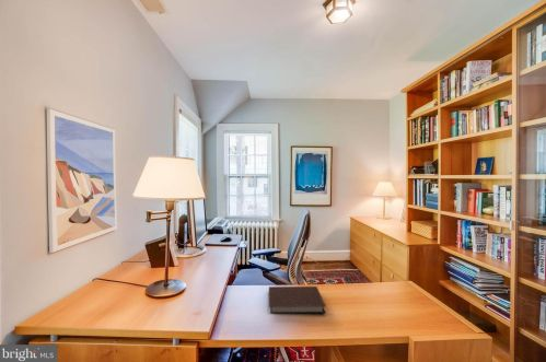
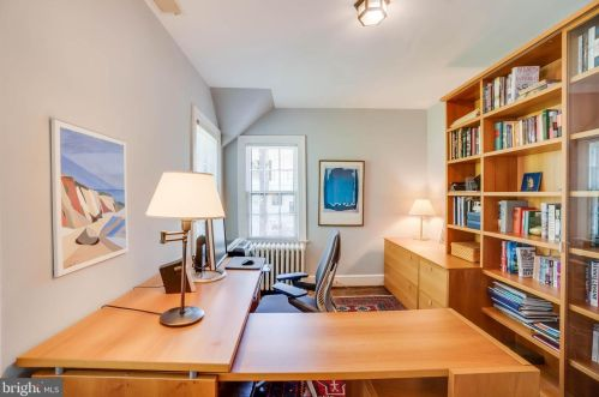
- notebook (294, 297)
